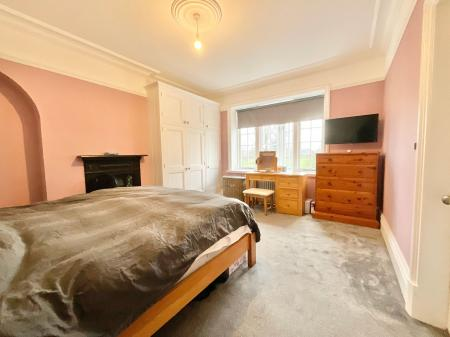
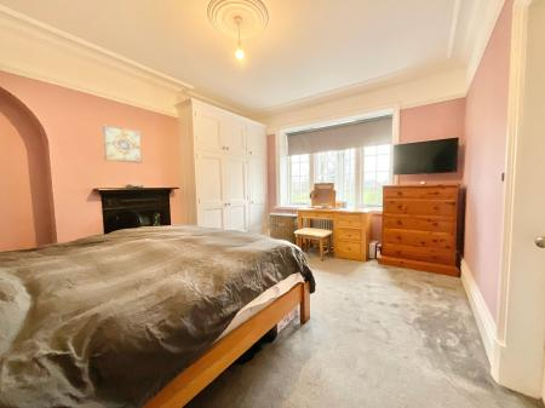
+ wall art (122, 144)
